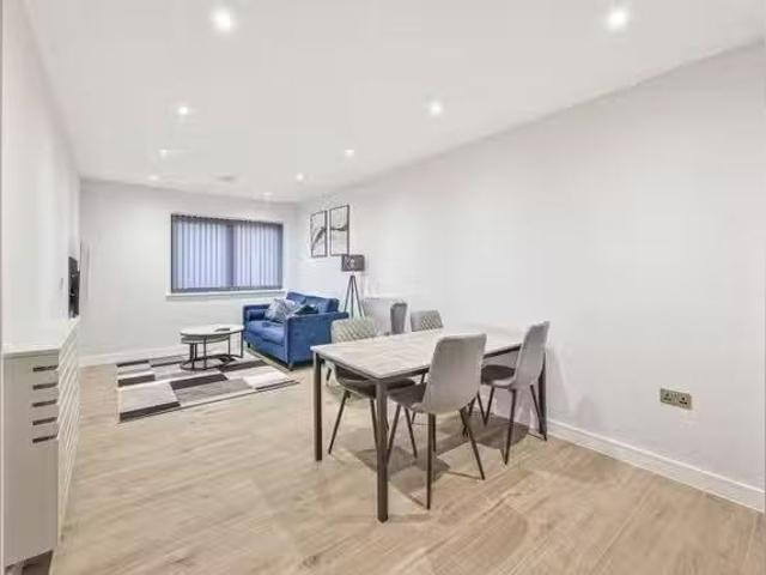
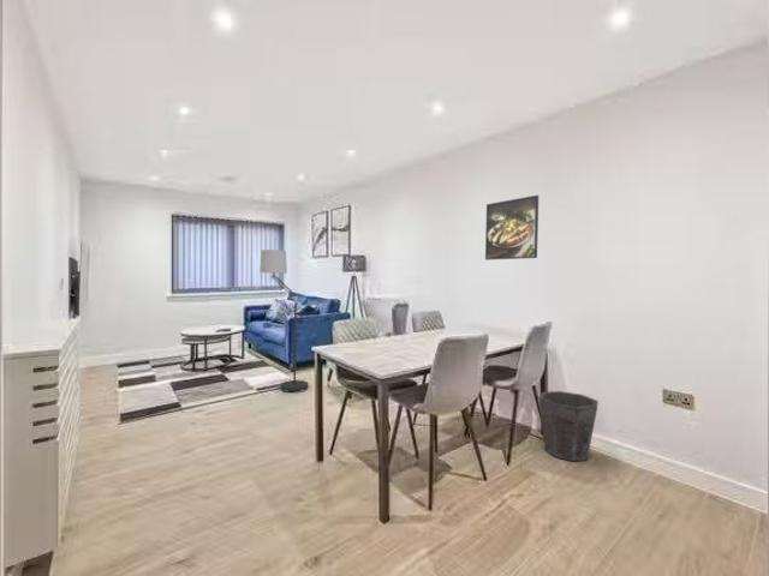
+ floor lamp (294, 317)
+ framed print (509, 229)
+ waste bin (567, 425)
